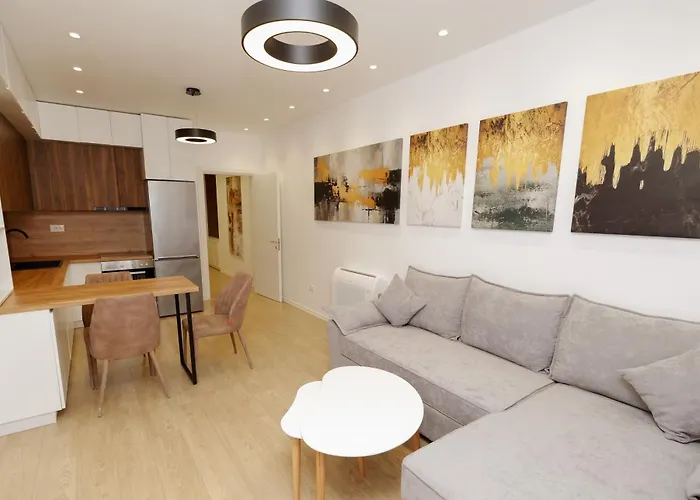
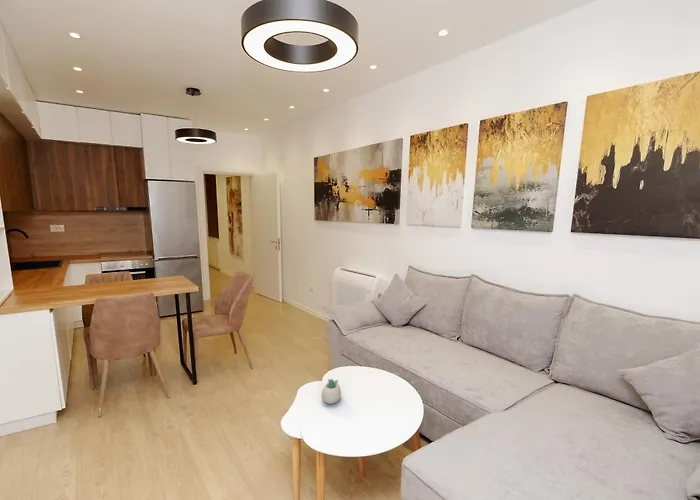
+ succulent planter (331, 389)
